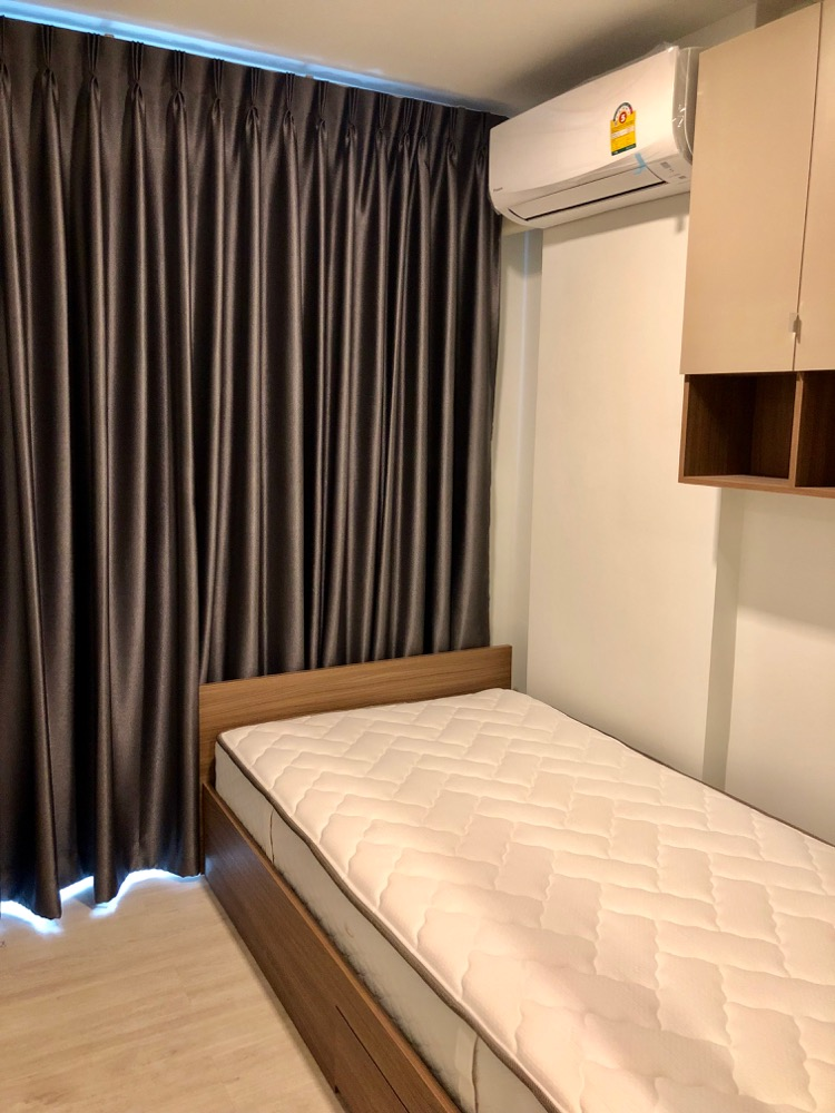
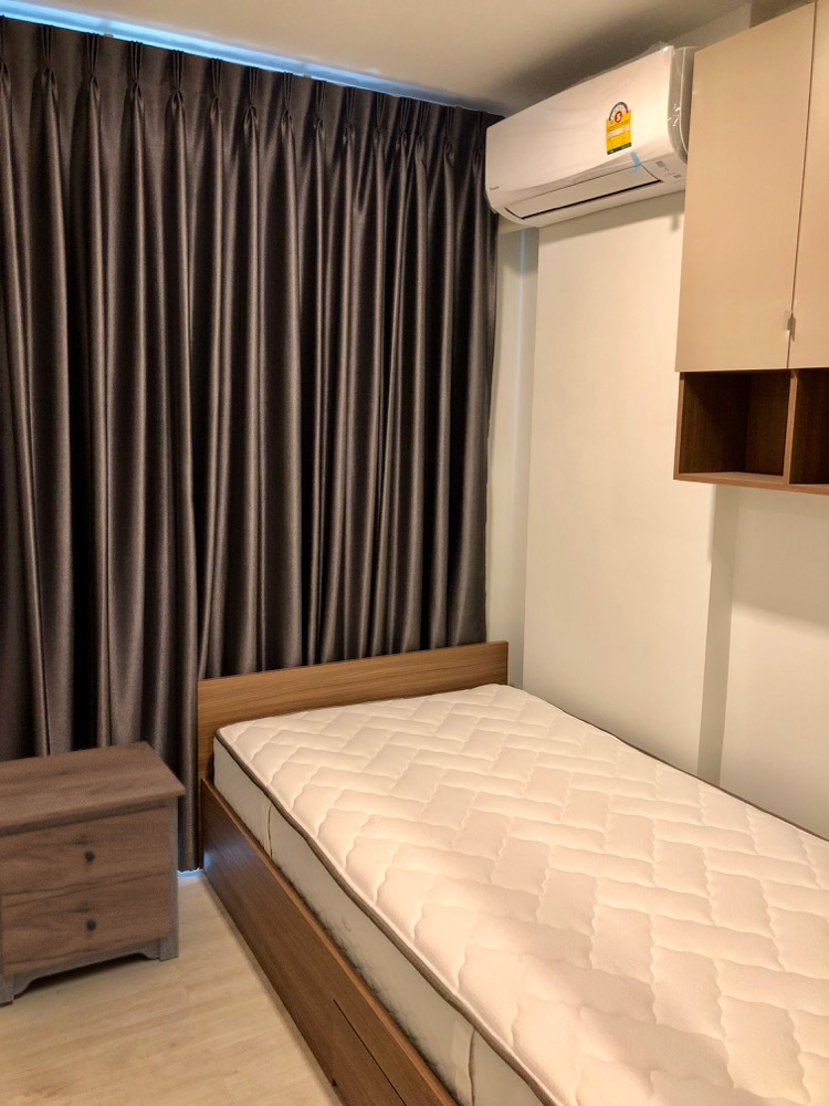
+ nightstand (75, 864)
